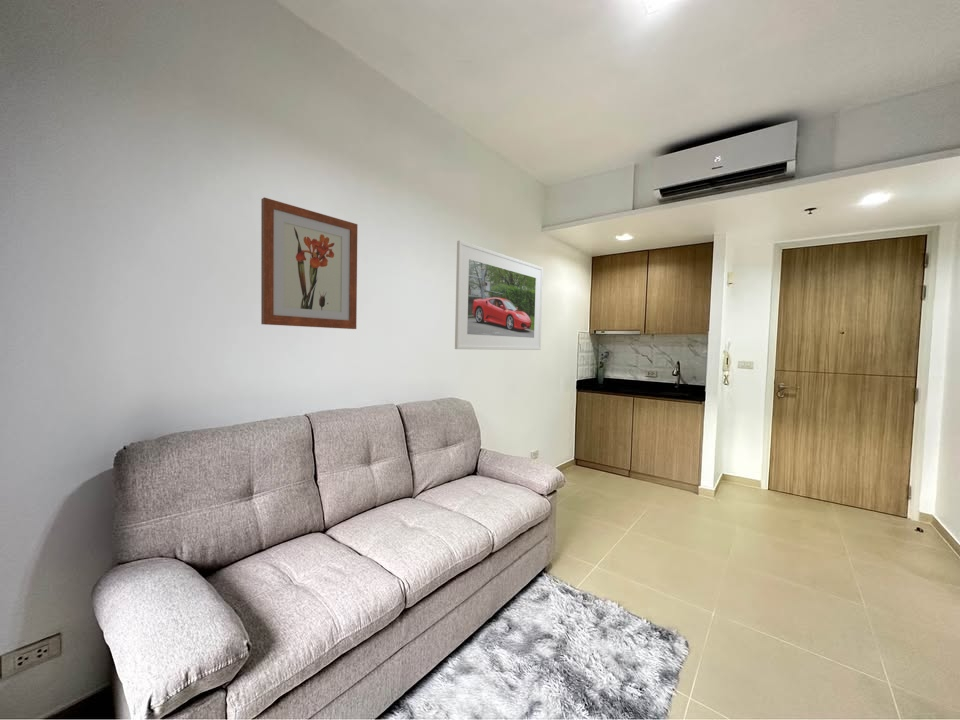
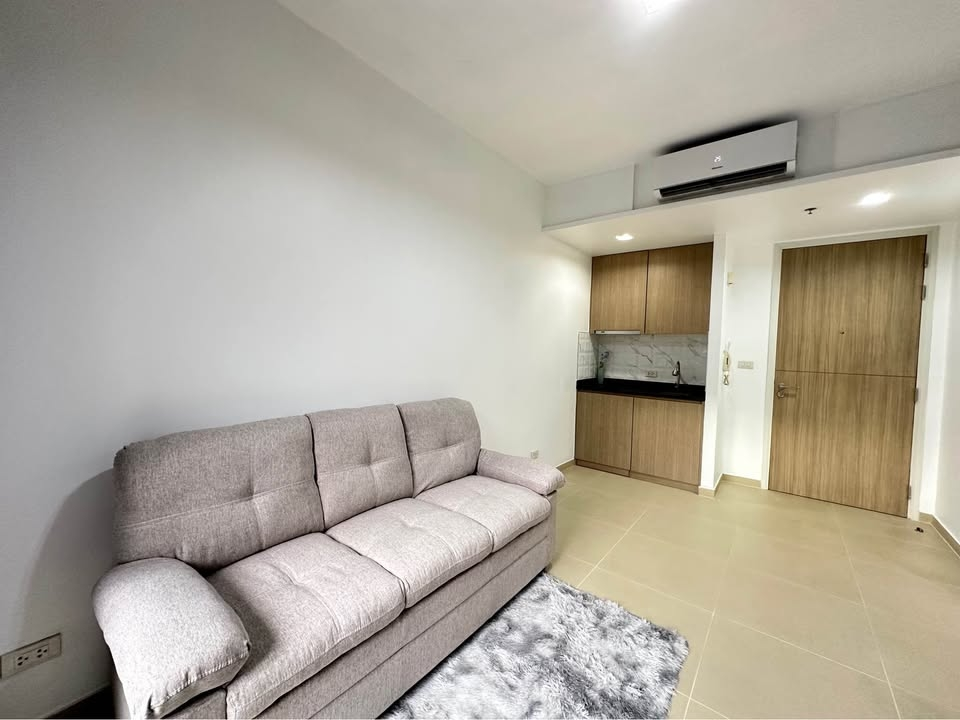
- wall art (313, 270)
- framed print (504, 303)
